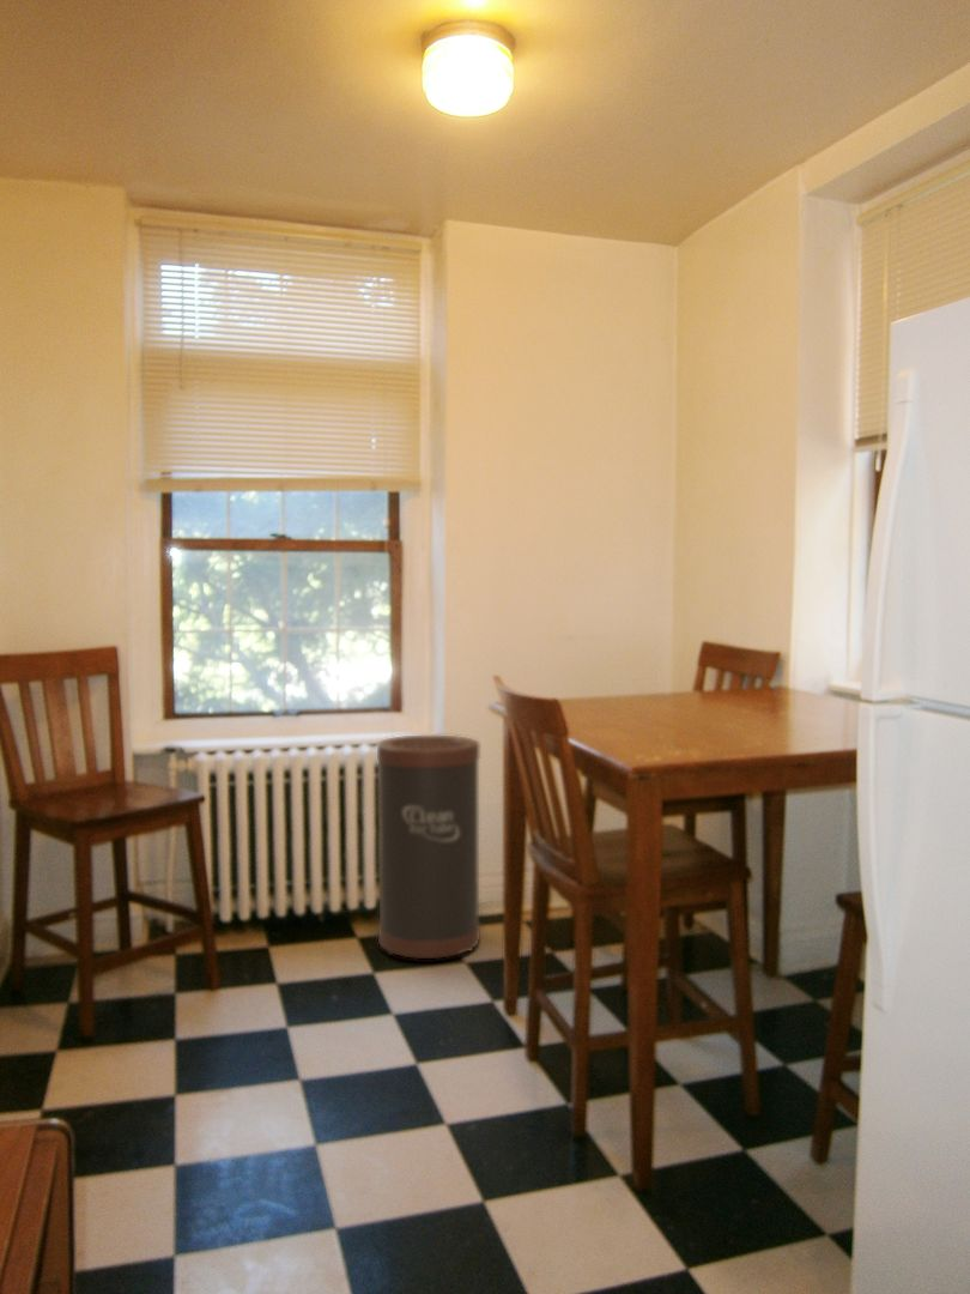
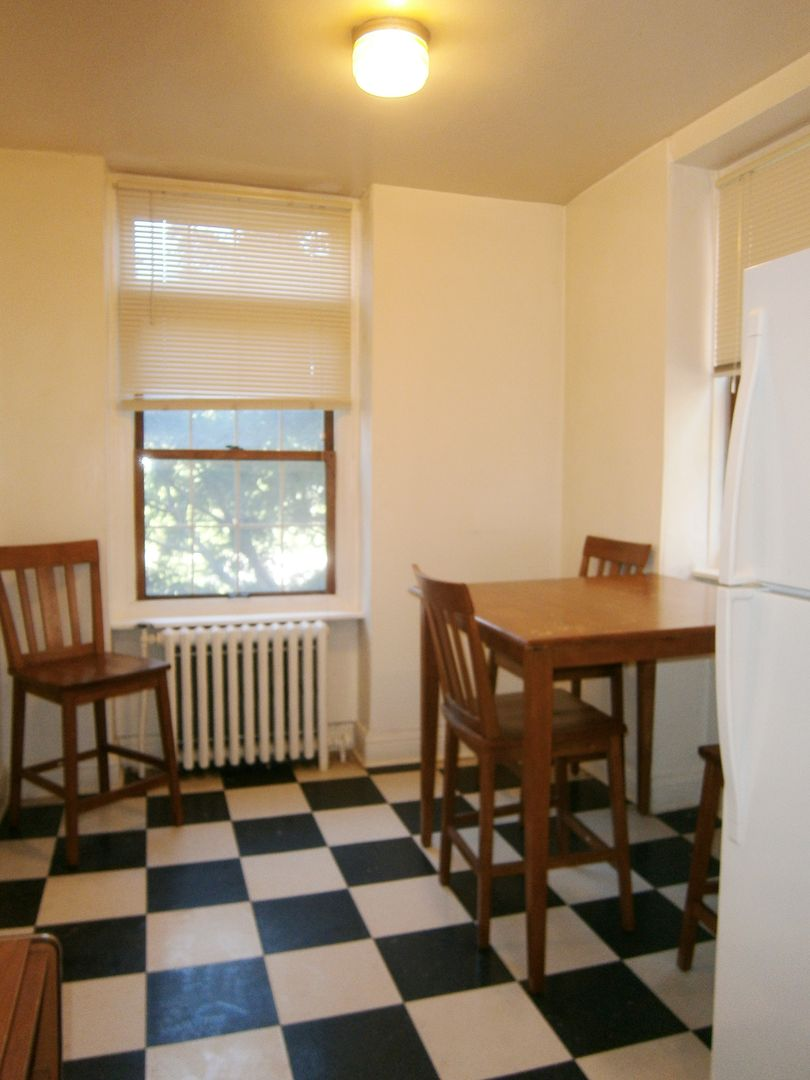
- trash can (429, 843)
